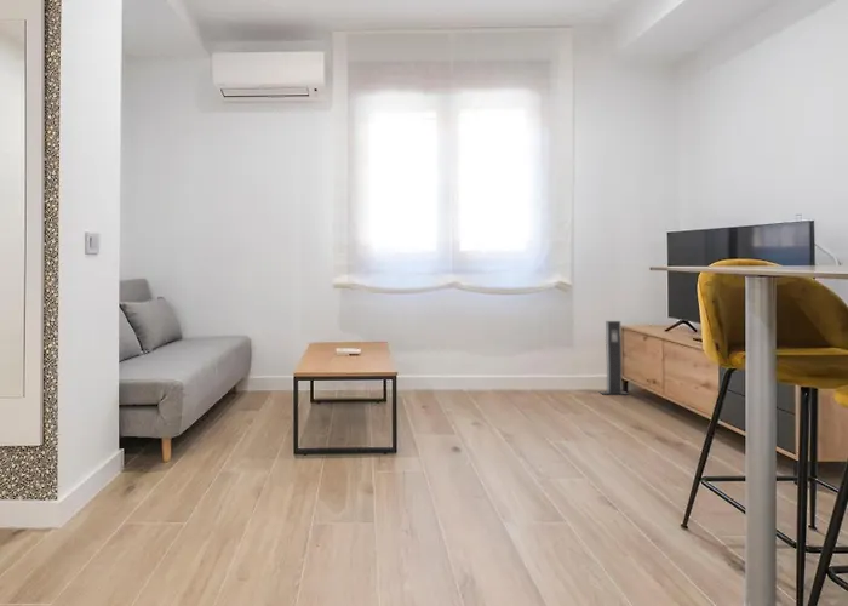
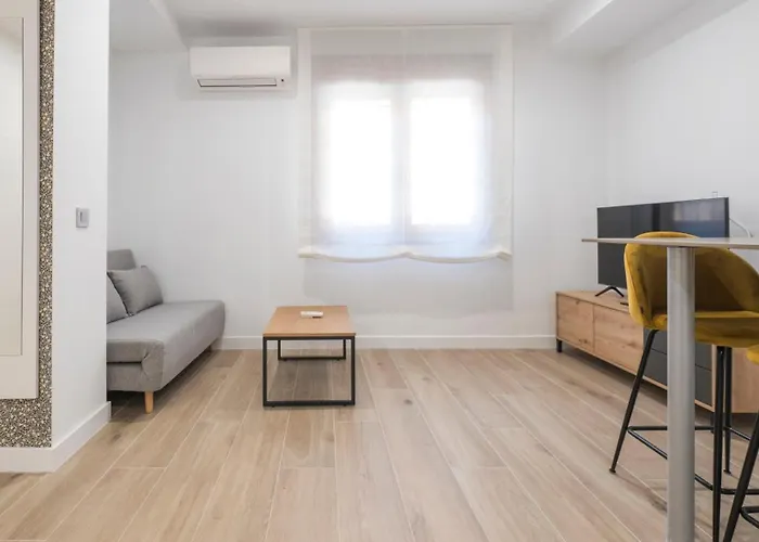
- speaker (613, 356)
